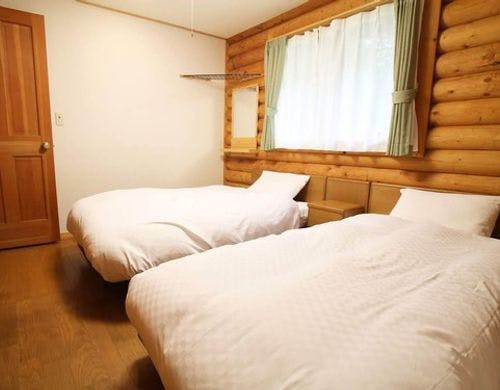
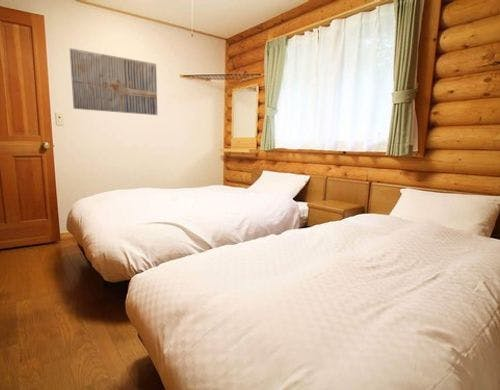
+ wall art (117, 84)
